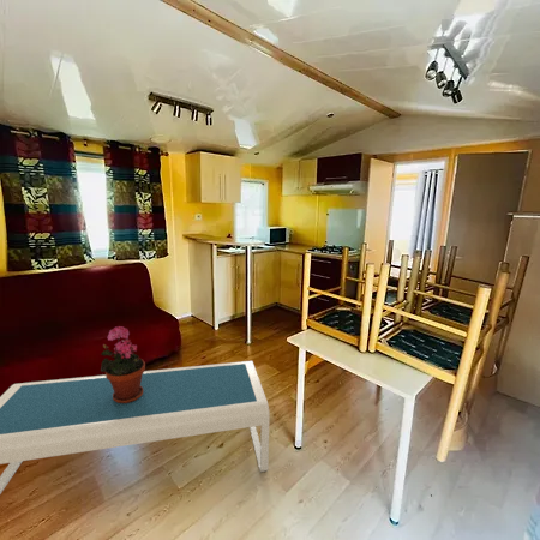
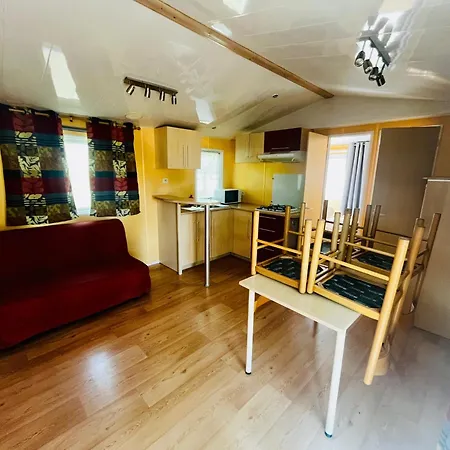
- coffee table (138, 426)
- potted plant (122, 361)
